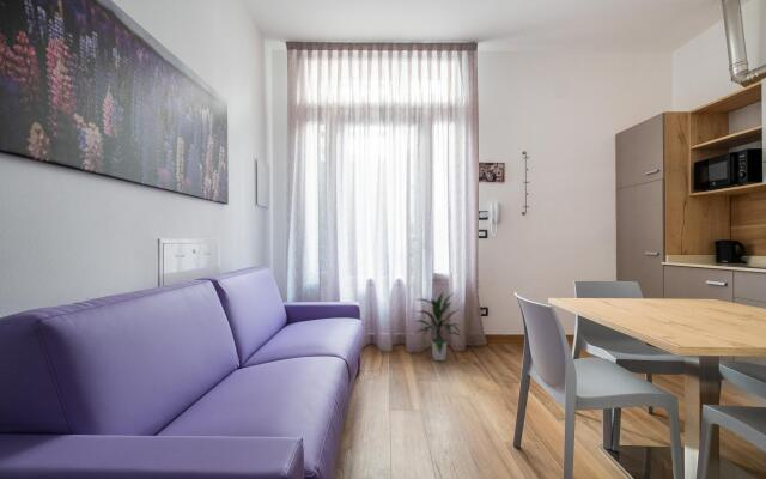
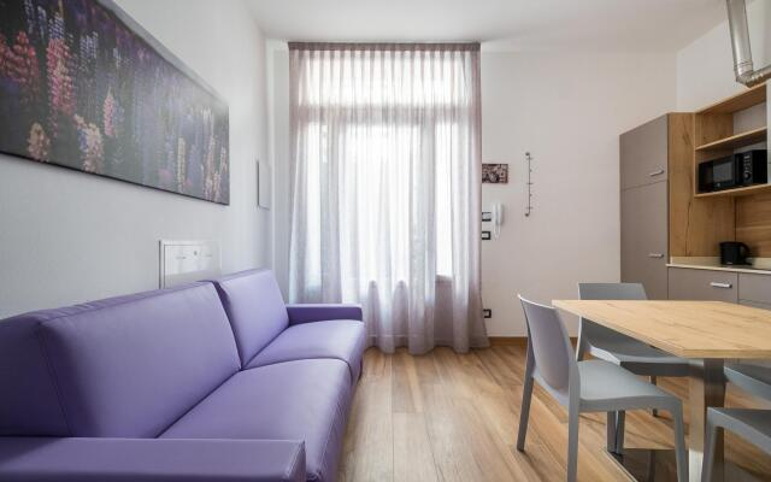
- indoor plant (437, 325)
